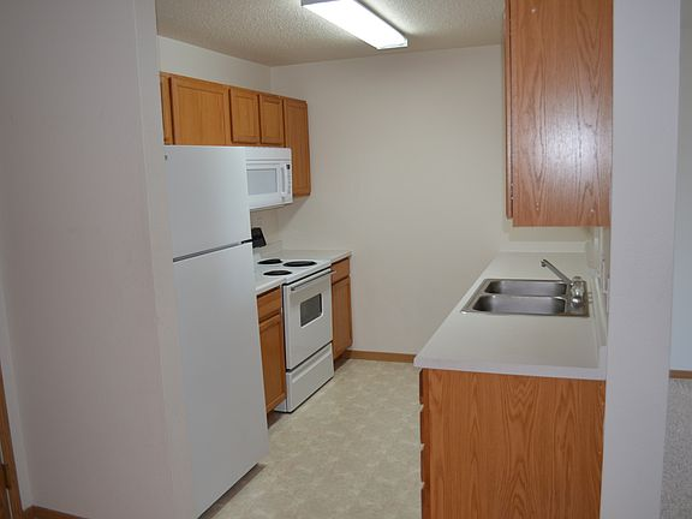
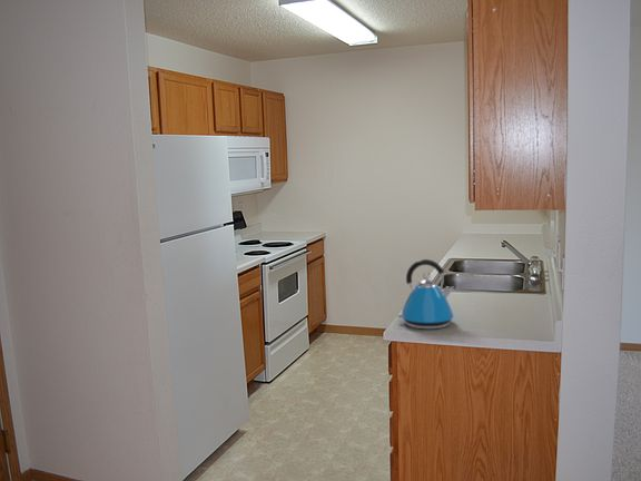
+ kettle (425, 291)
